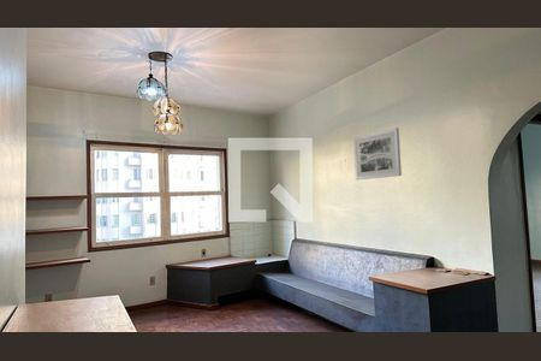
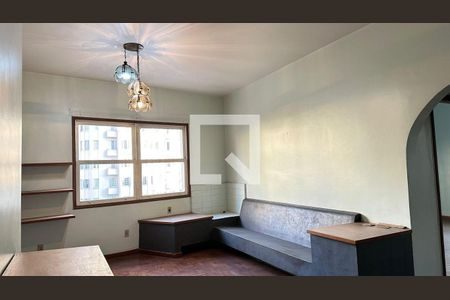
- wall art (375, 155)
